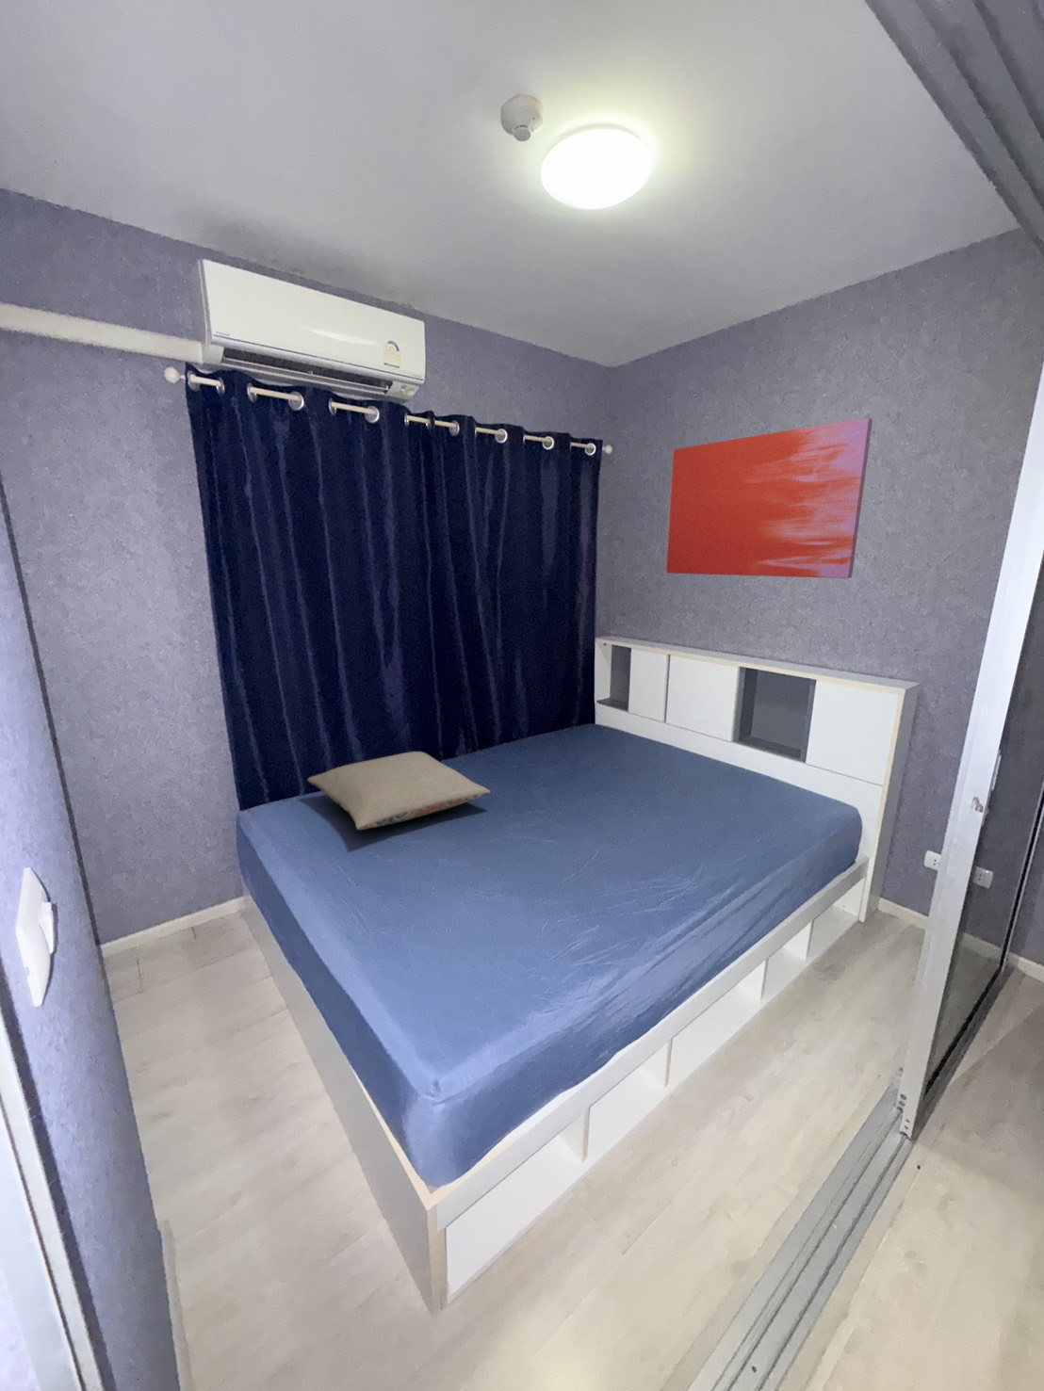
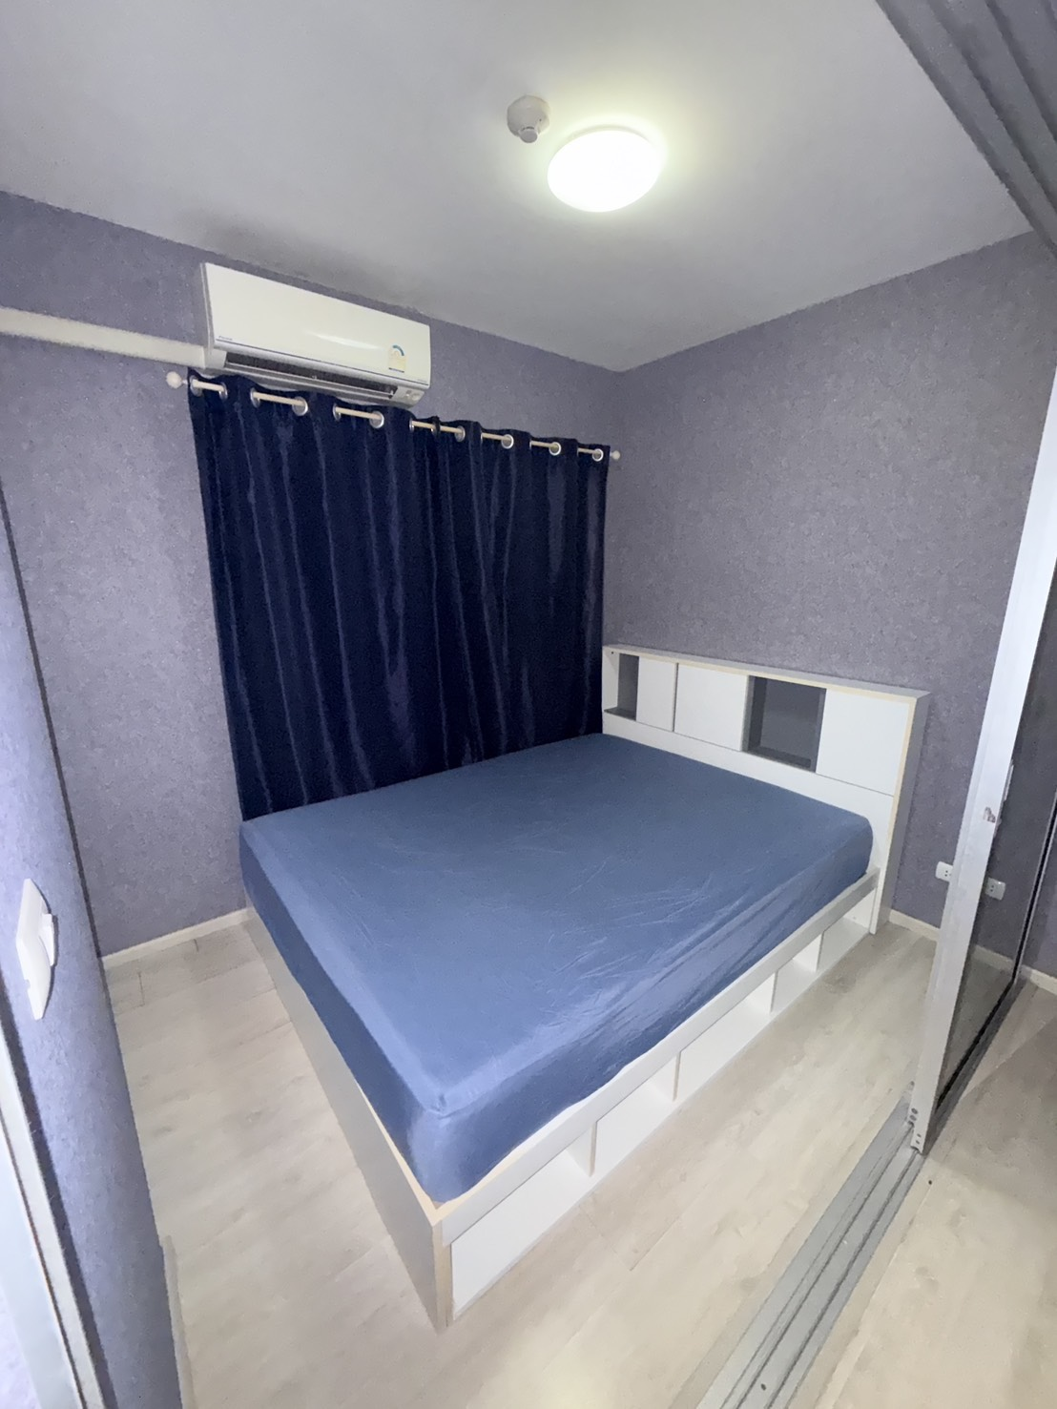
- pillow (397, 786)
- wall art (753, 506)
